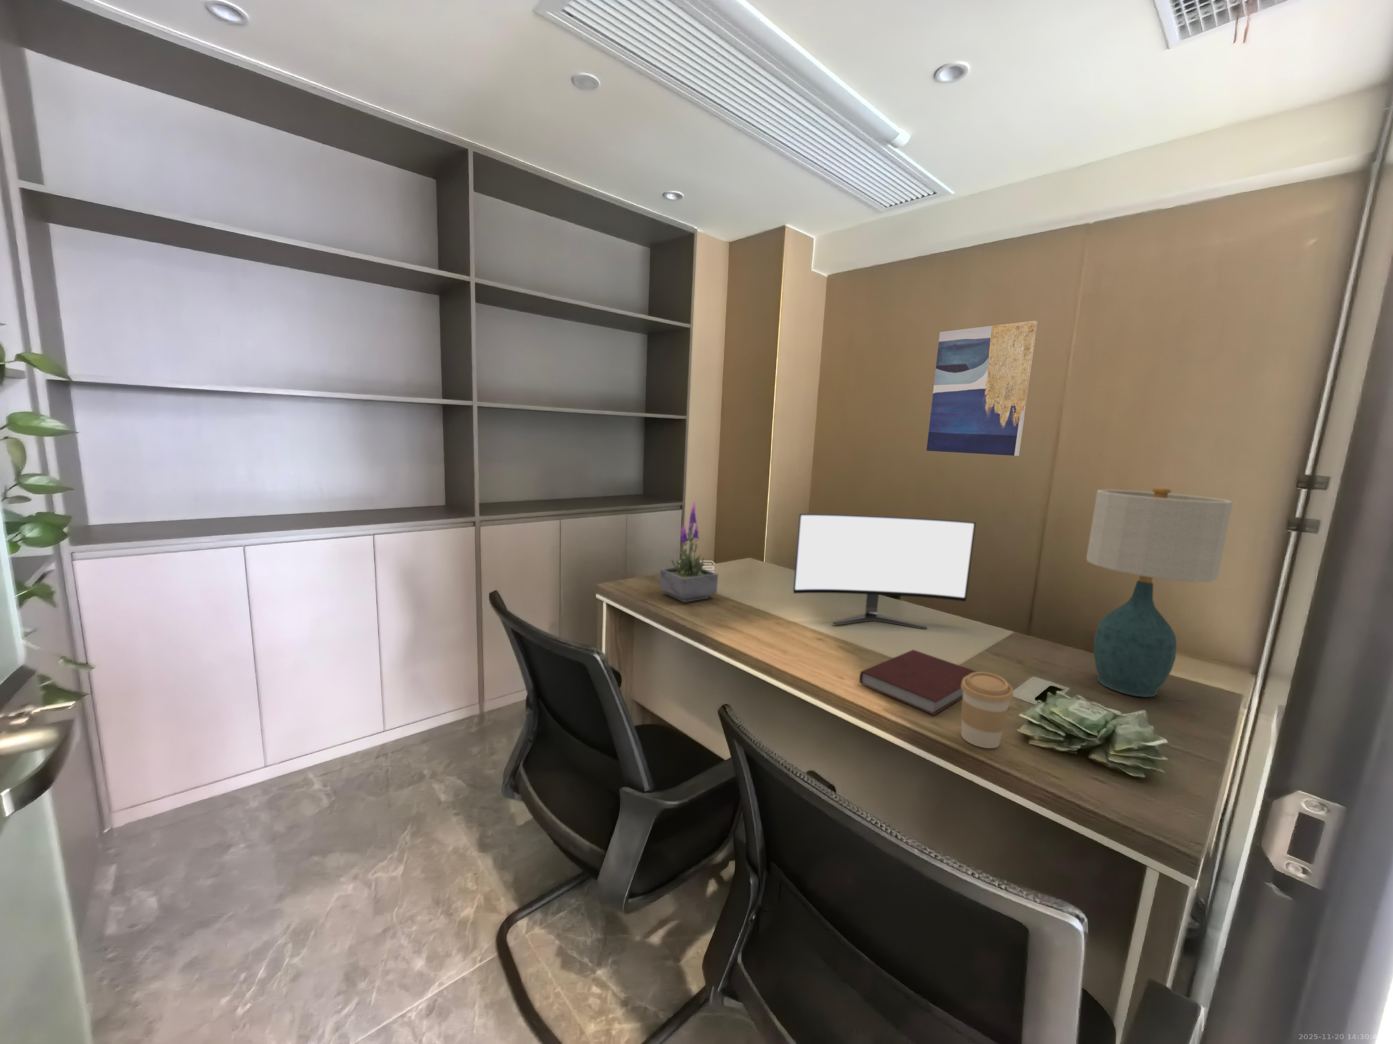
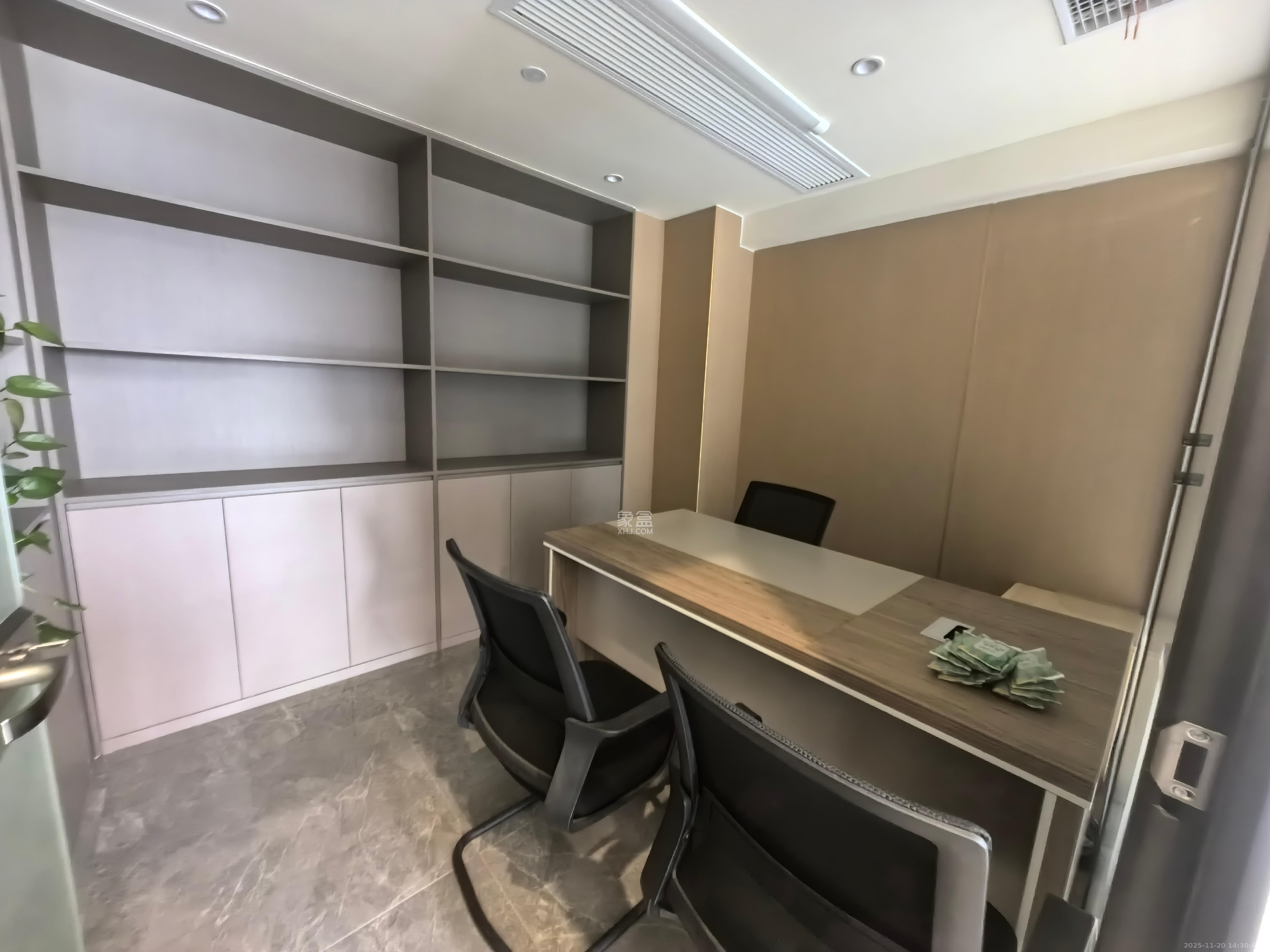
- table lamp (1144, 590)
- coffee cup (984, 708)
- wall art (977, 392)
- monitor (880, 570)
- notebook (922, 679)
- potted plant (690, 548)
